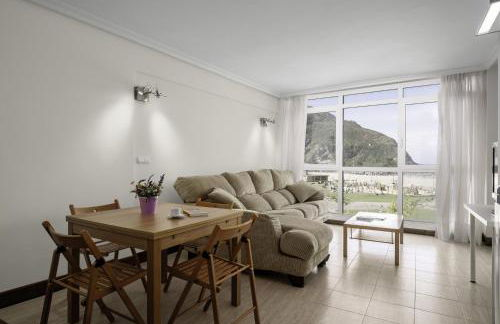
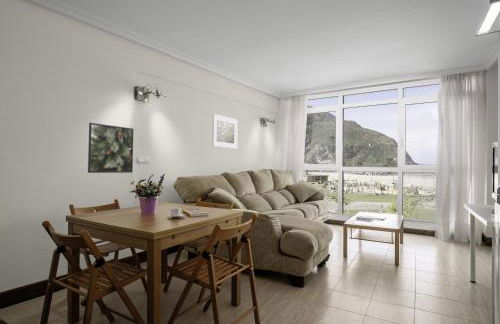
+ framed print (112, 149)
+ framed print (225, 132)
